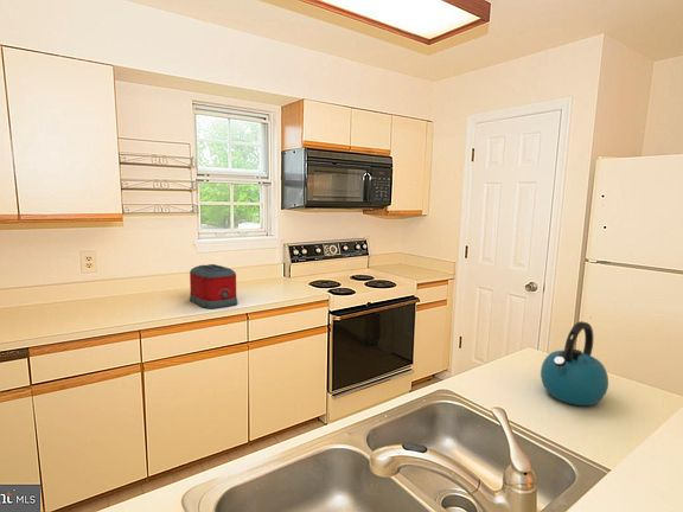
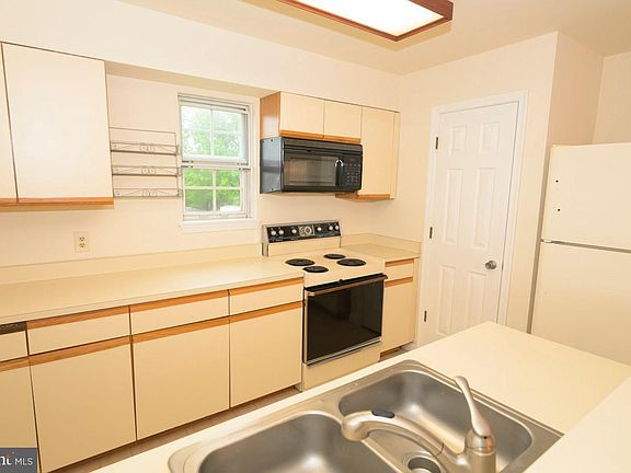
- kettle (573, 360)
- toaster (212, 283)
